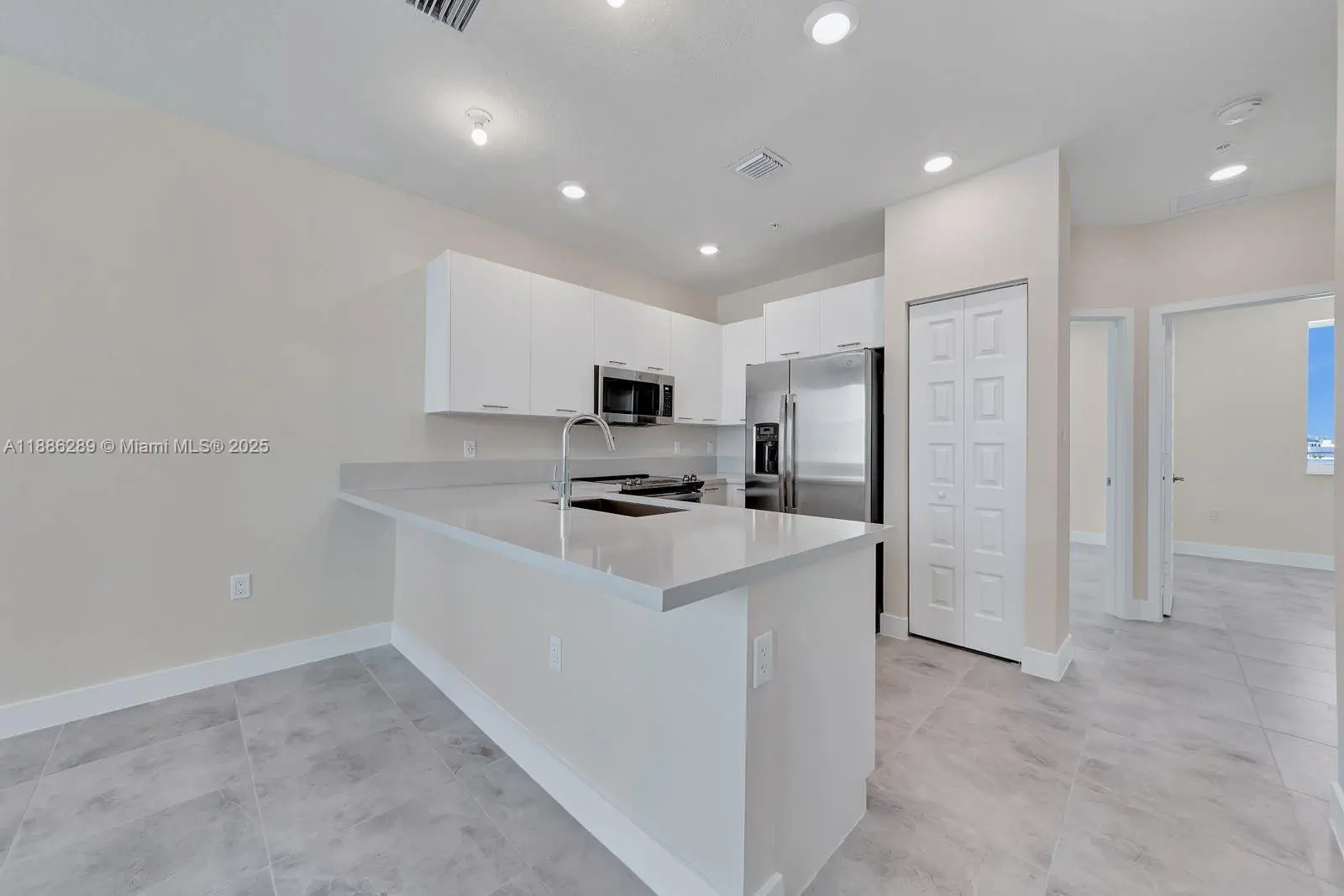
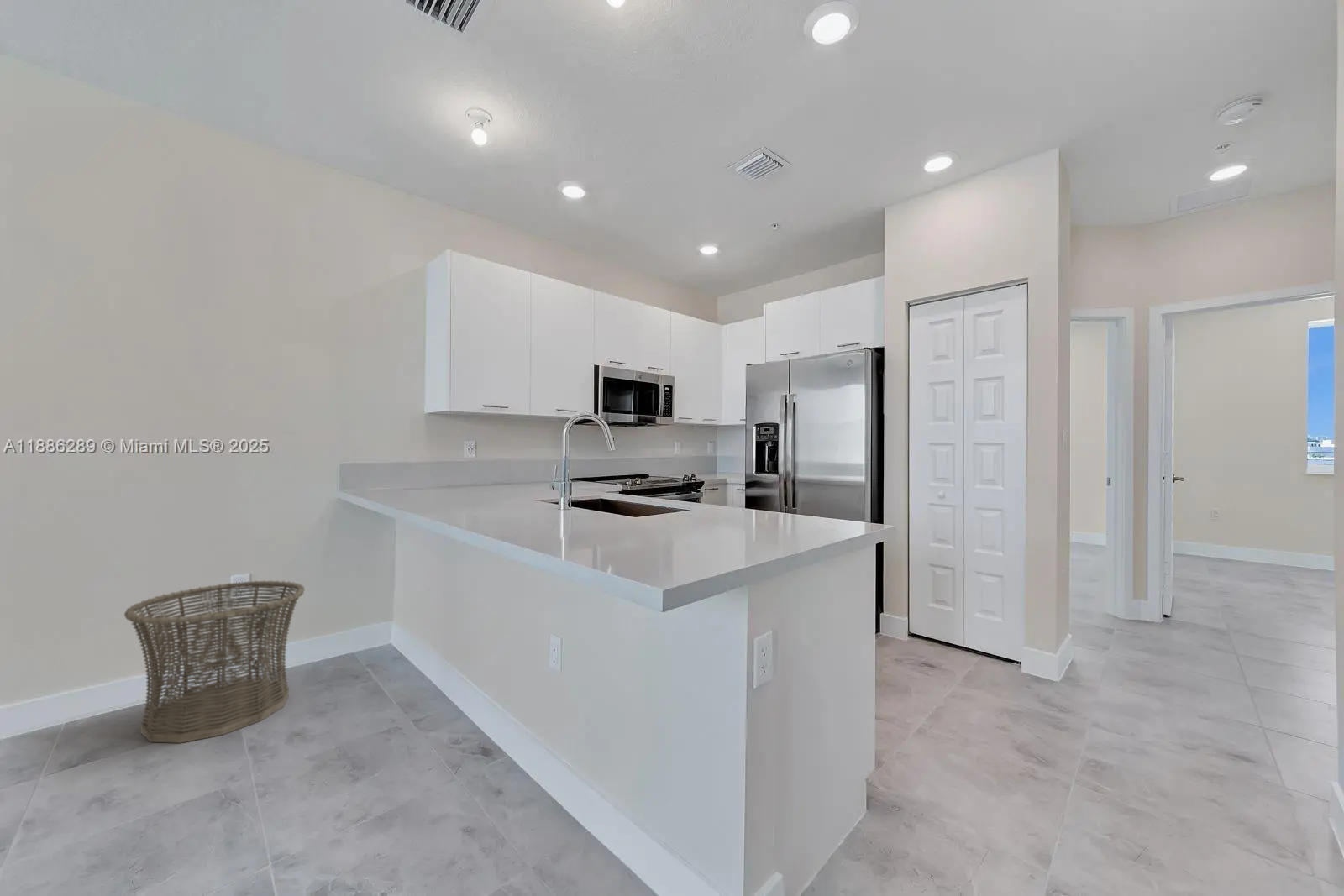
+ basket (221, 654)
